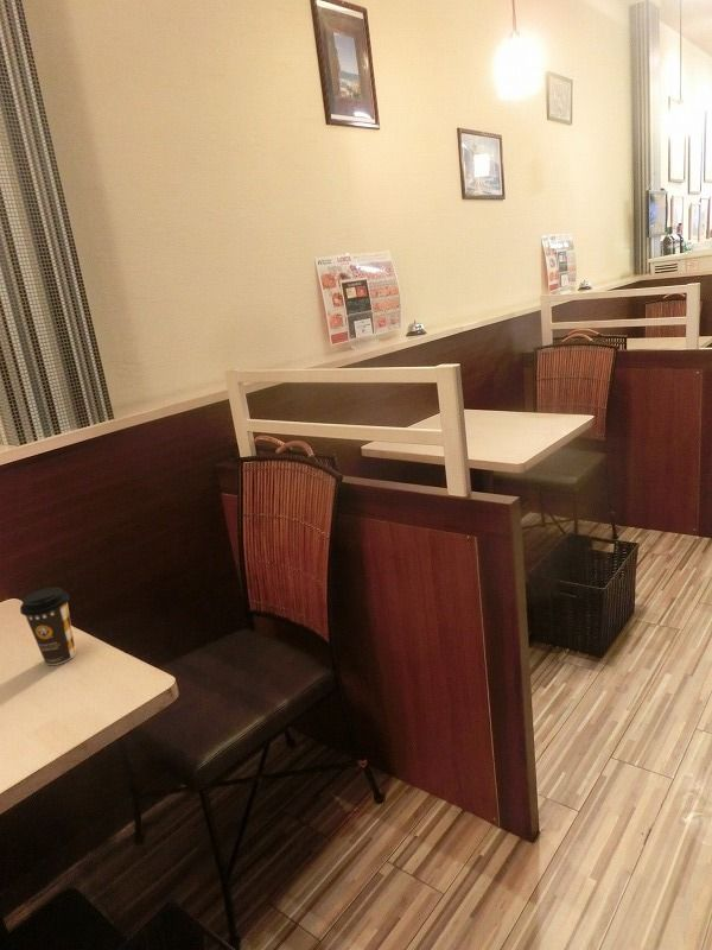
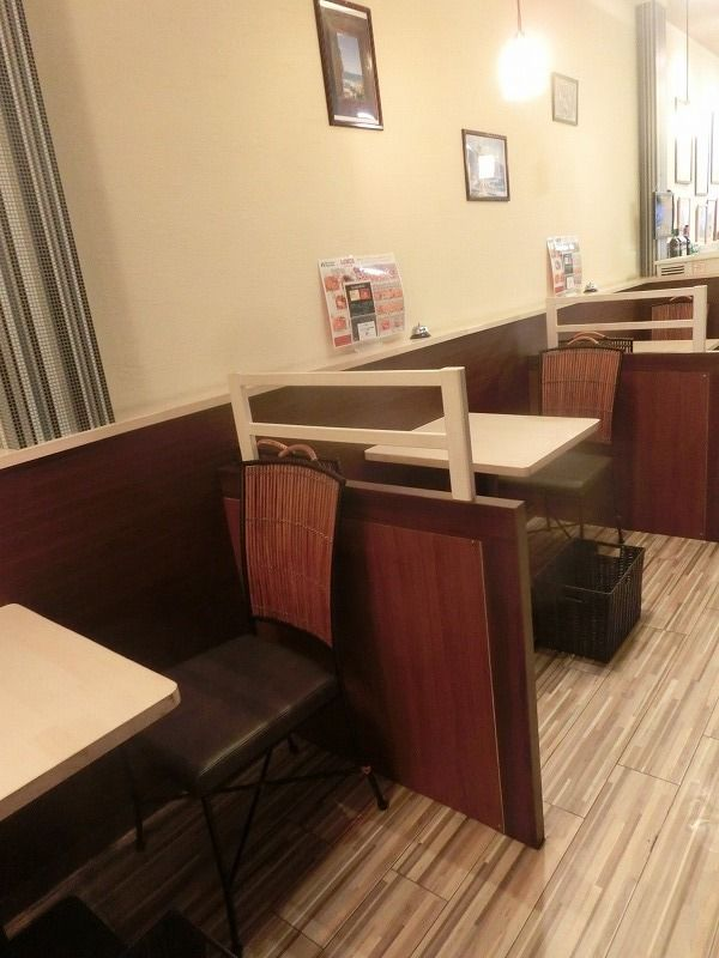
- coffee cup (51, 626)
